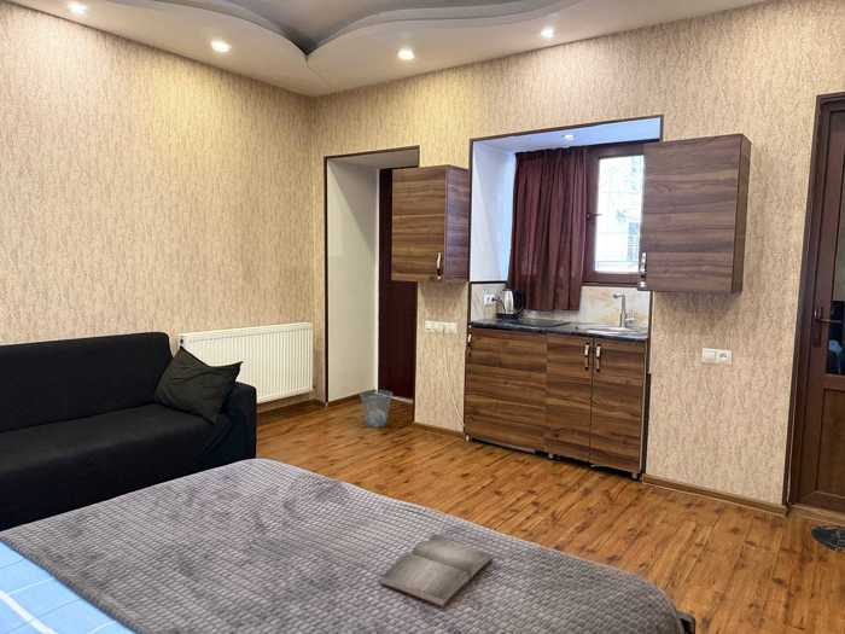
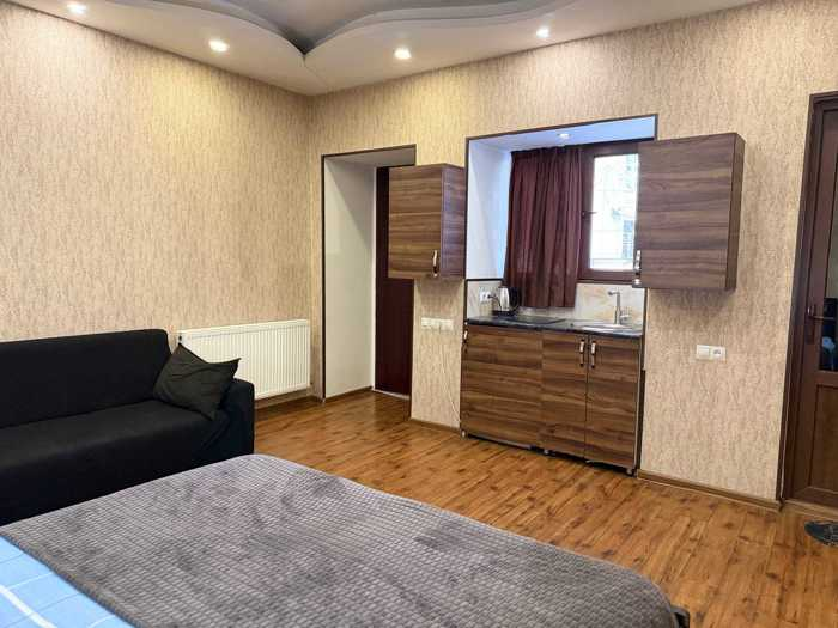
- hardback book (438, 565)
- waste basket (375, 408)
